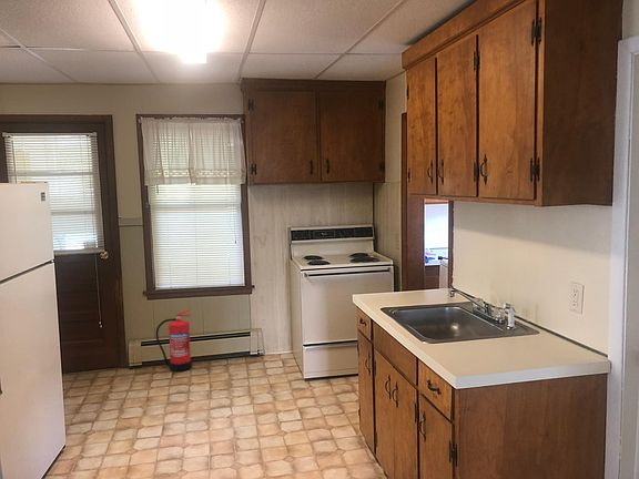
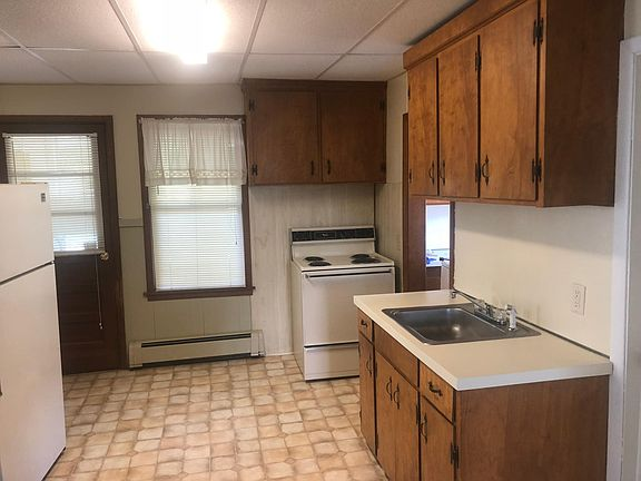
- fire extinguisher (173, 339)
